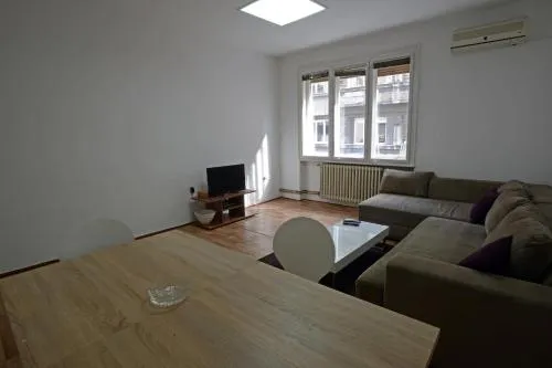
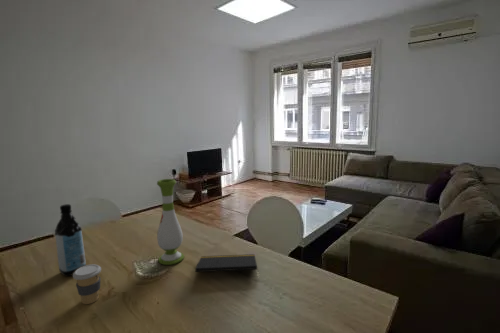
+ vase (169, 220)
+ notepad (227, 262)
+ coffee cup (88, 284)
+ water bottle (69, 238)
